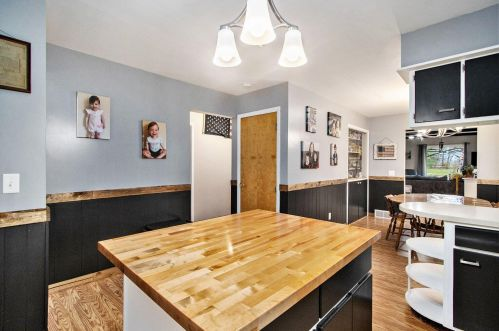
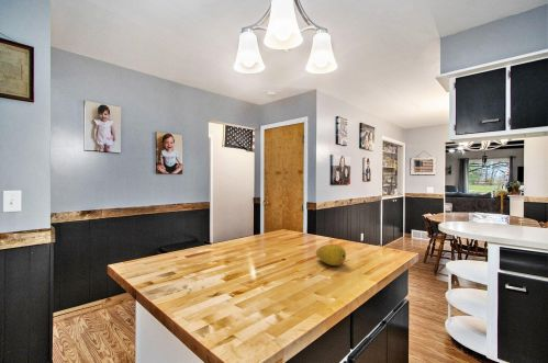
+ fruit (329, 252)
